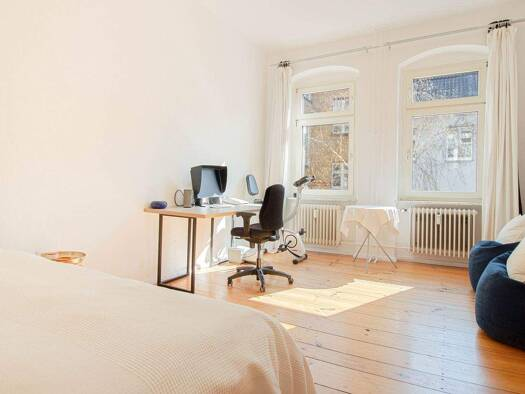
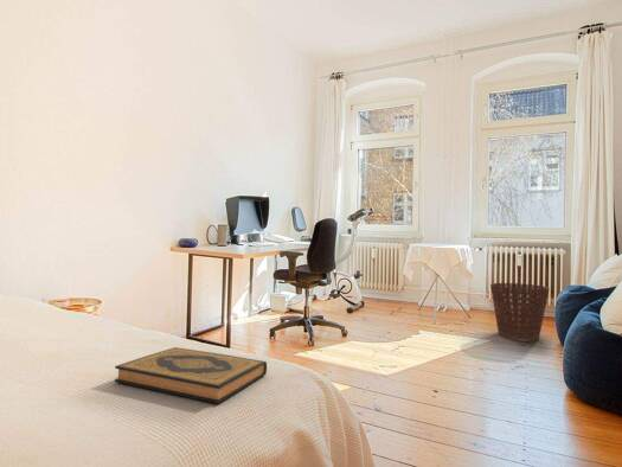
+ basket (518, 311)
+ hardback book (193, 370)
